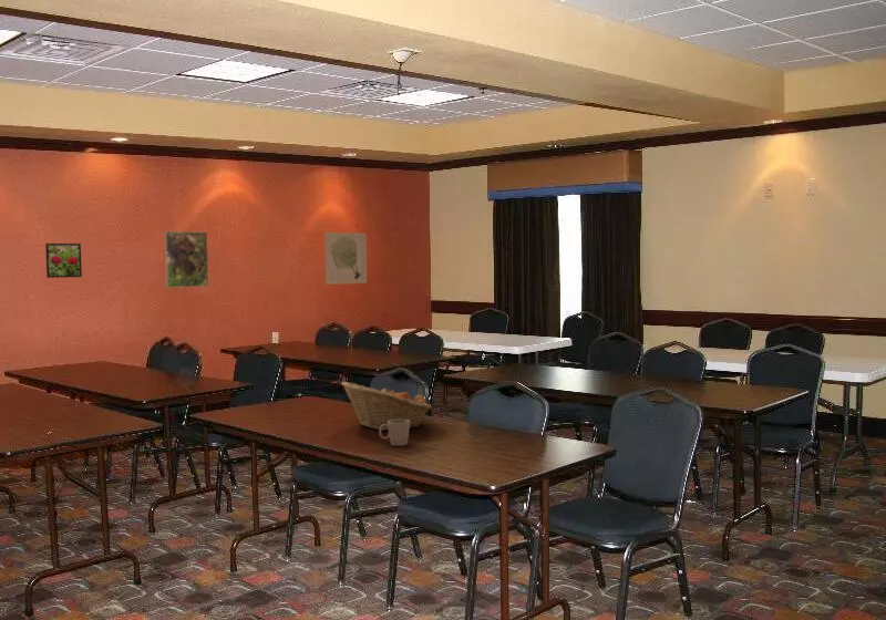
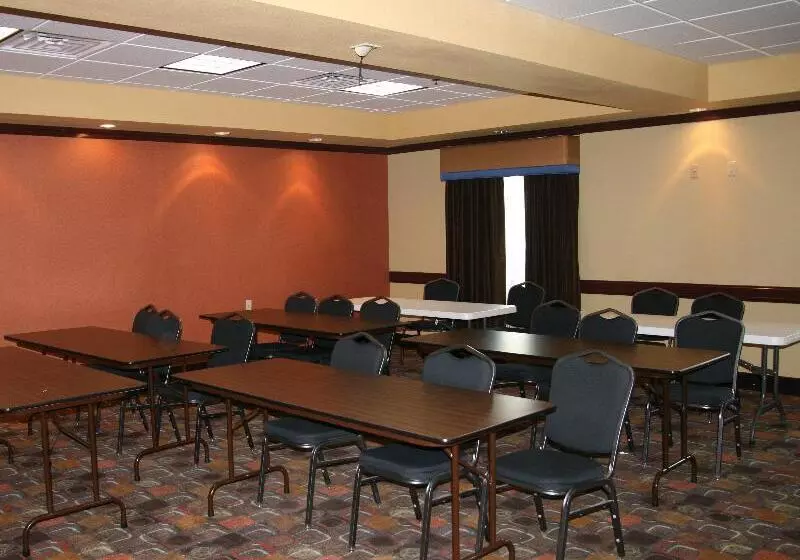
- wall art (346, 258)
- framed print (63, 260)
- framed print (186, 259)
- fruit basket (385, 402)
- mug (394, 432)
